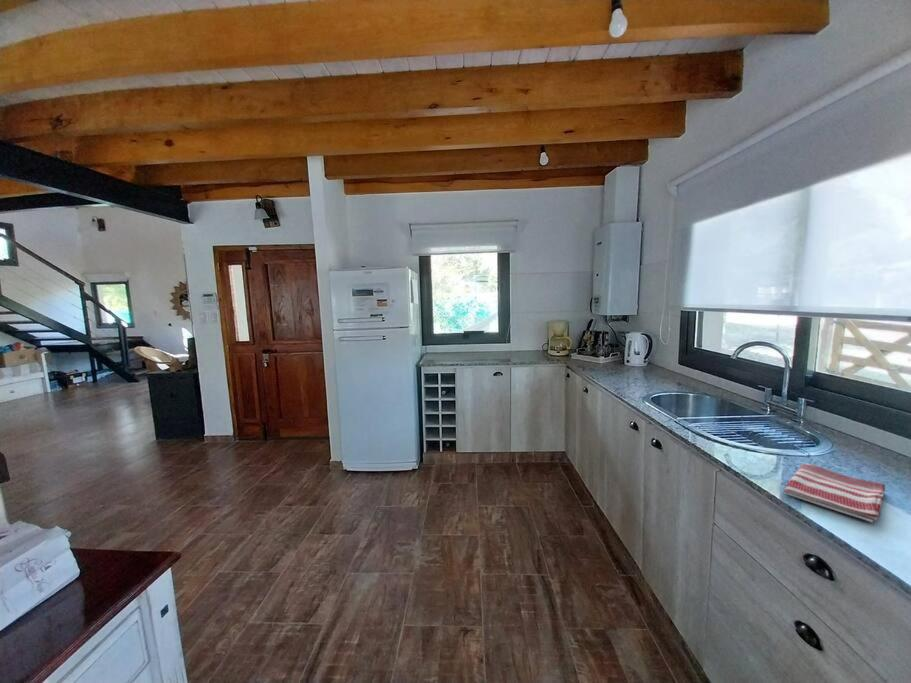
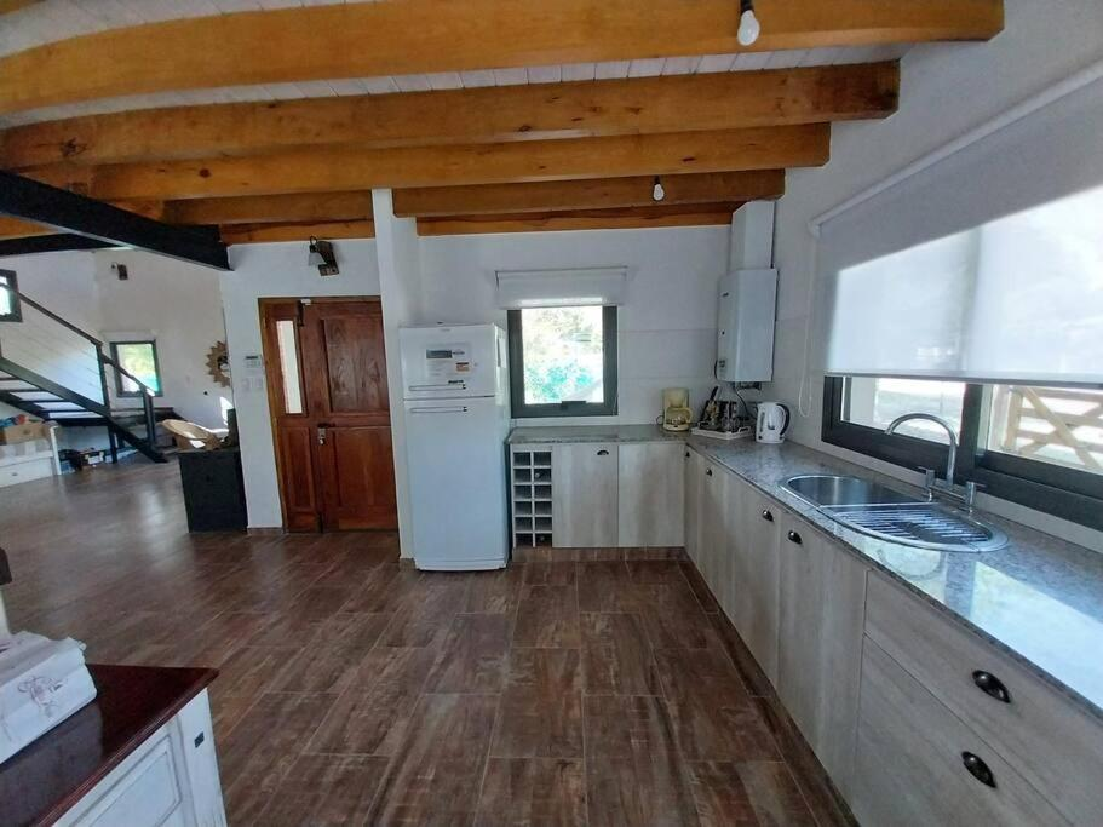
- dish towel (834, 488)
